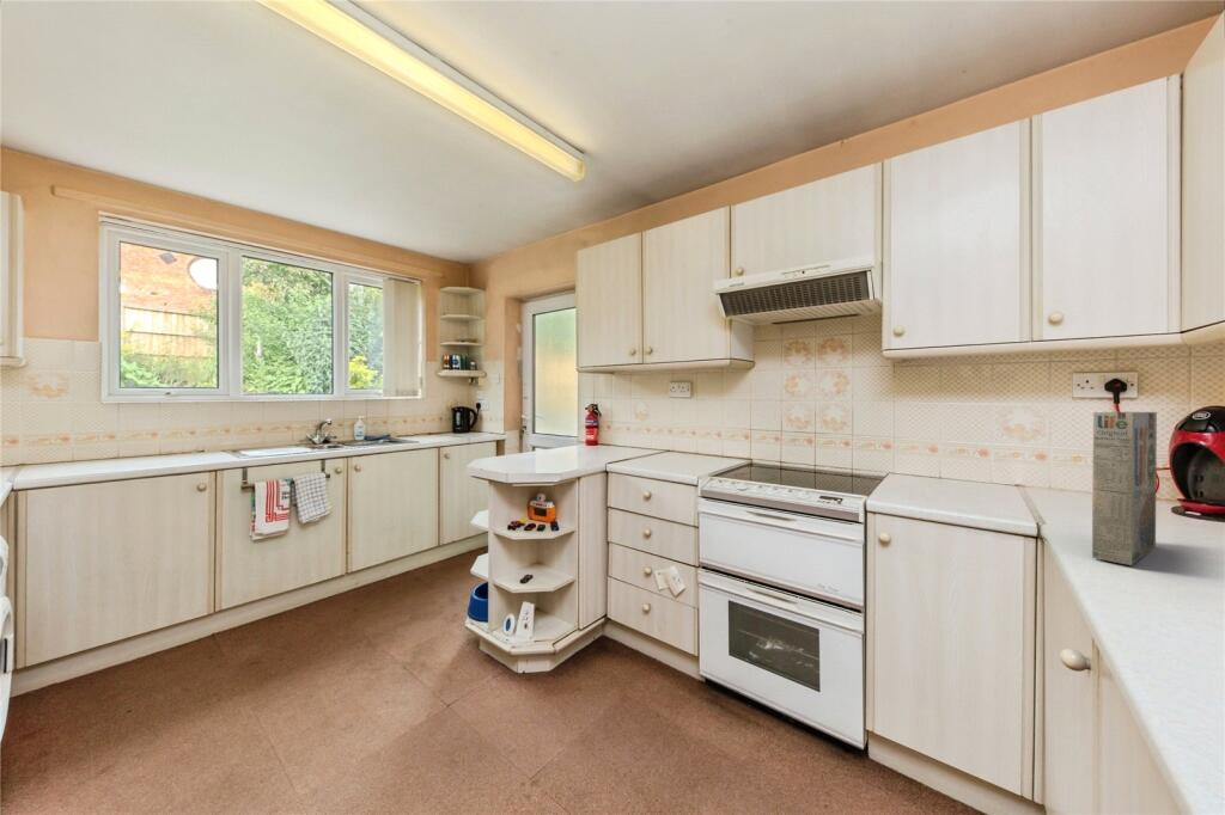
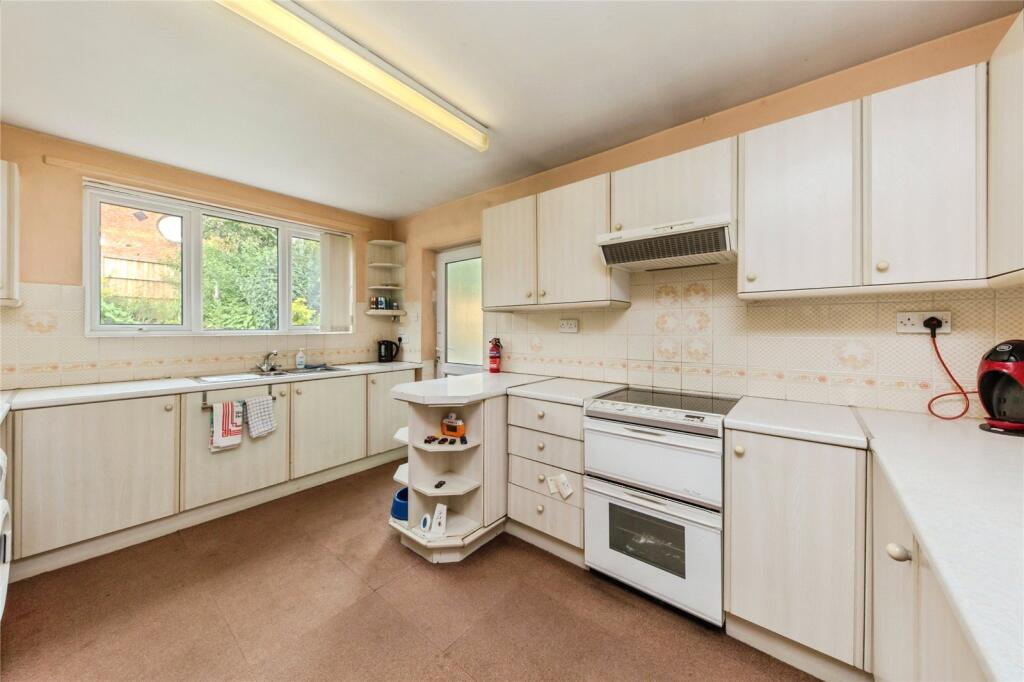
- cereal box (1125, 482)
